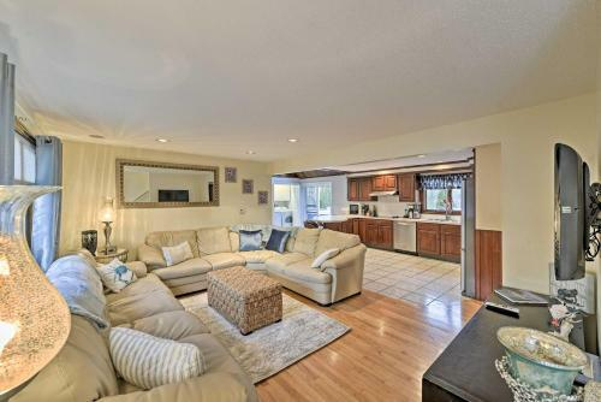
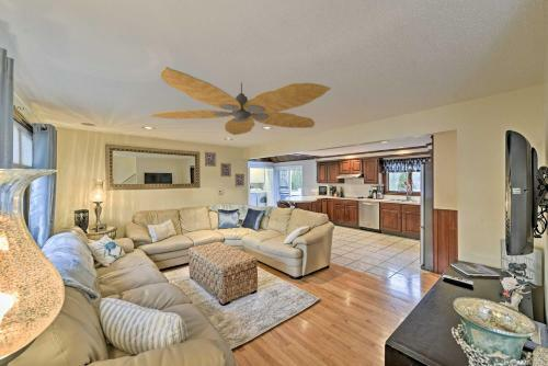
+ ceiling fan (238, 102)
